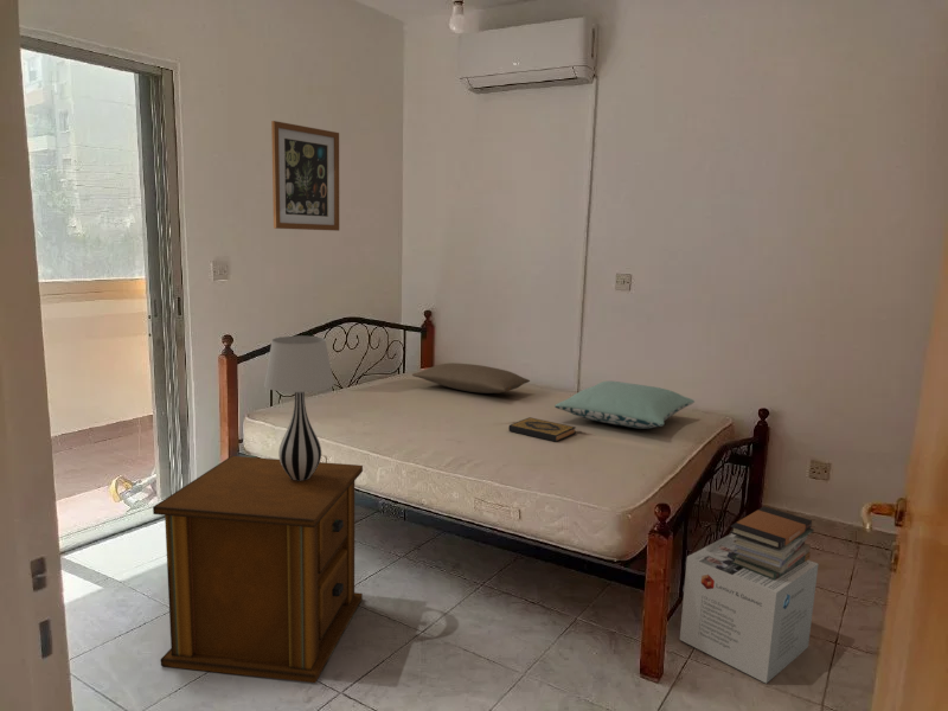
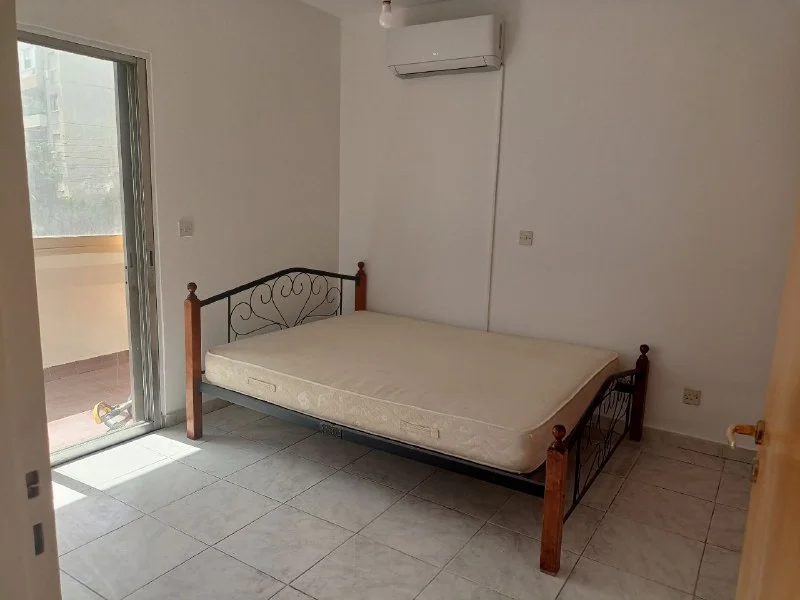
- pillow (626, 403)
- side table (269, 558)
- table lamp (300, 409)
- cardboard box (748, 602)
- pillow (470, 378)
- hardback book (542, 429)
- wall art (307, 179)
- book stack (770, 542)
